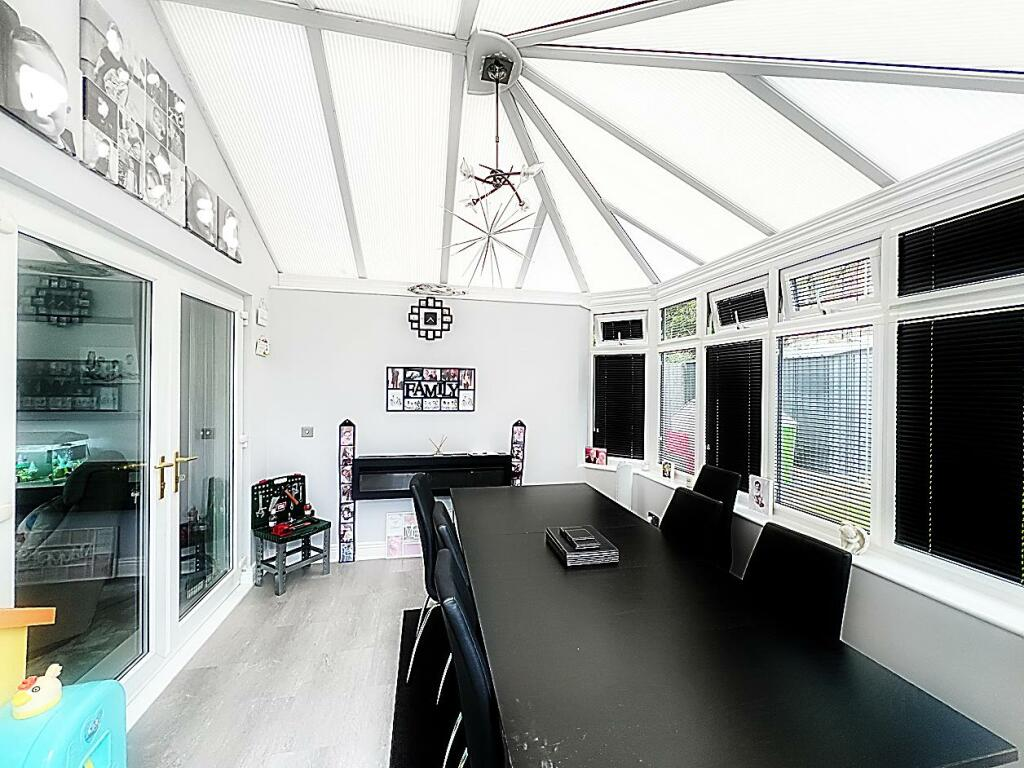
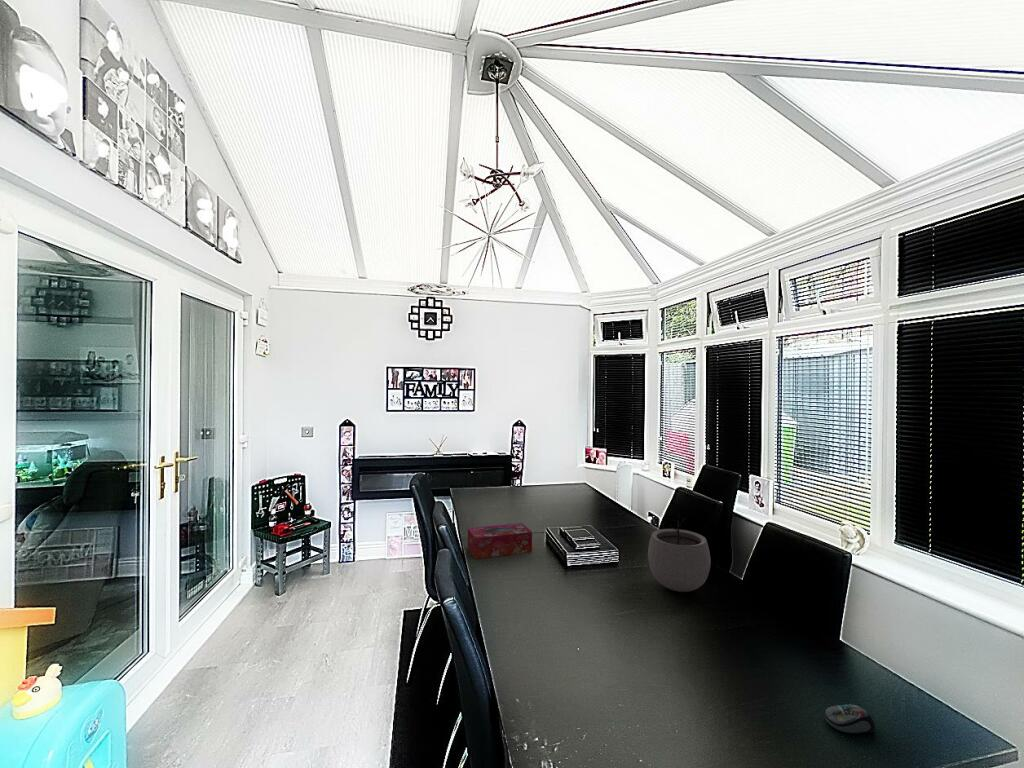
+ tissue box (499, 539)
+ plant pot (678, 551)
+ computer mouse (849, 716)
